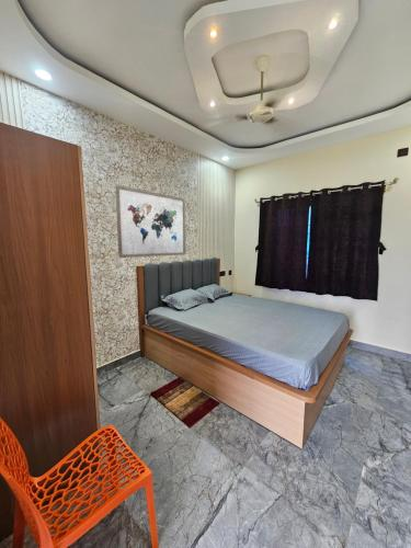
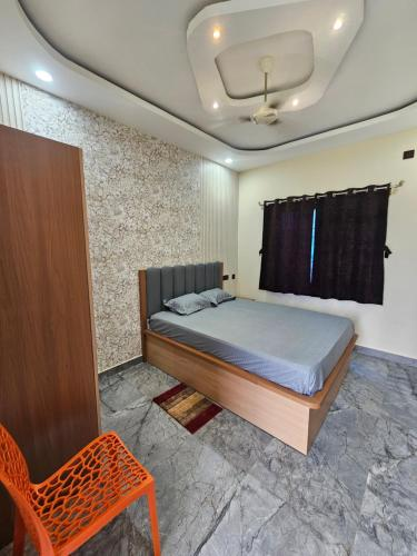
- wall art (156, 225)
